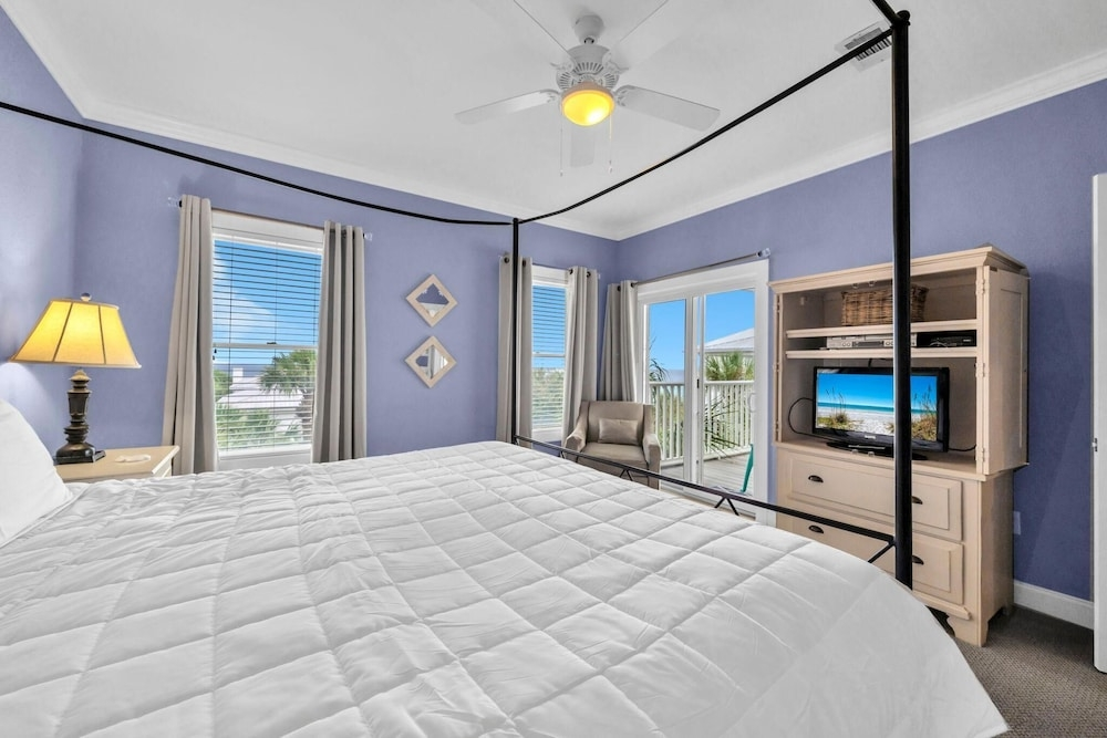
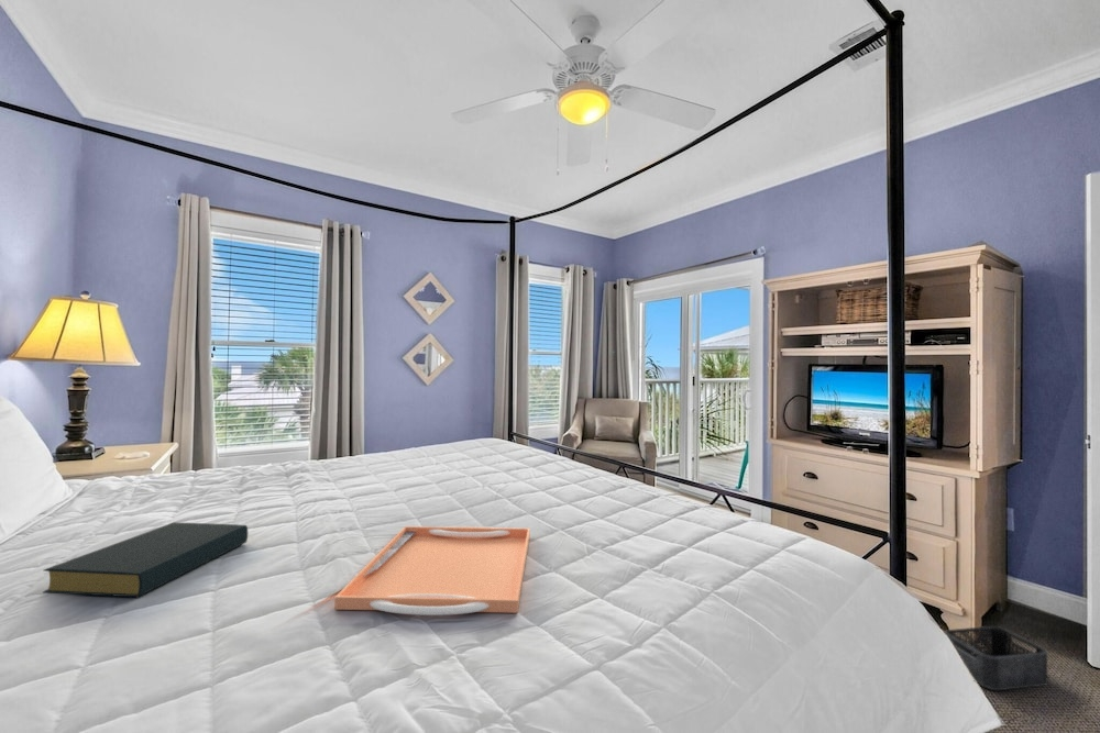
+ serving tray (450, 560)
+ hardback book (158, 554)
+ storage bin (994, 656)
